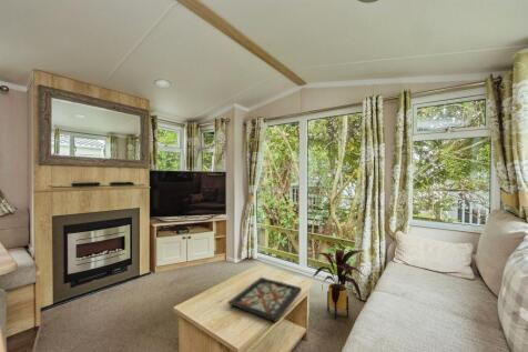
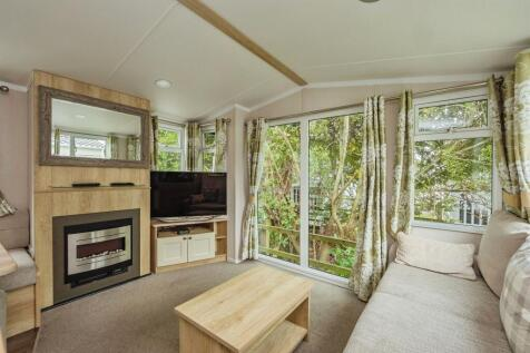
- house plant (336, 280)
- decorative tray (266, 295)
